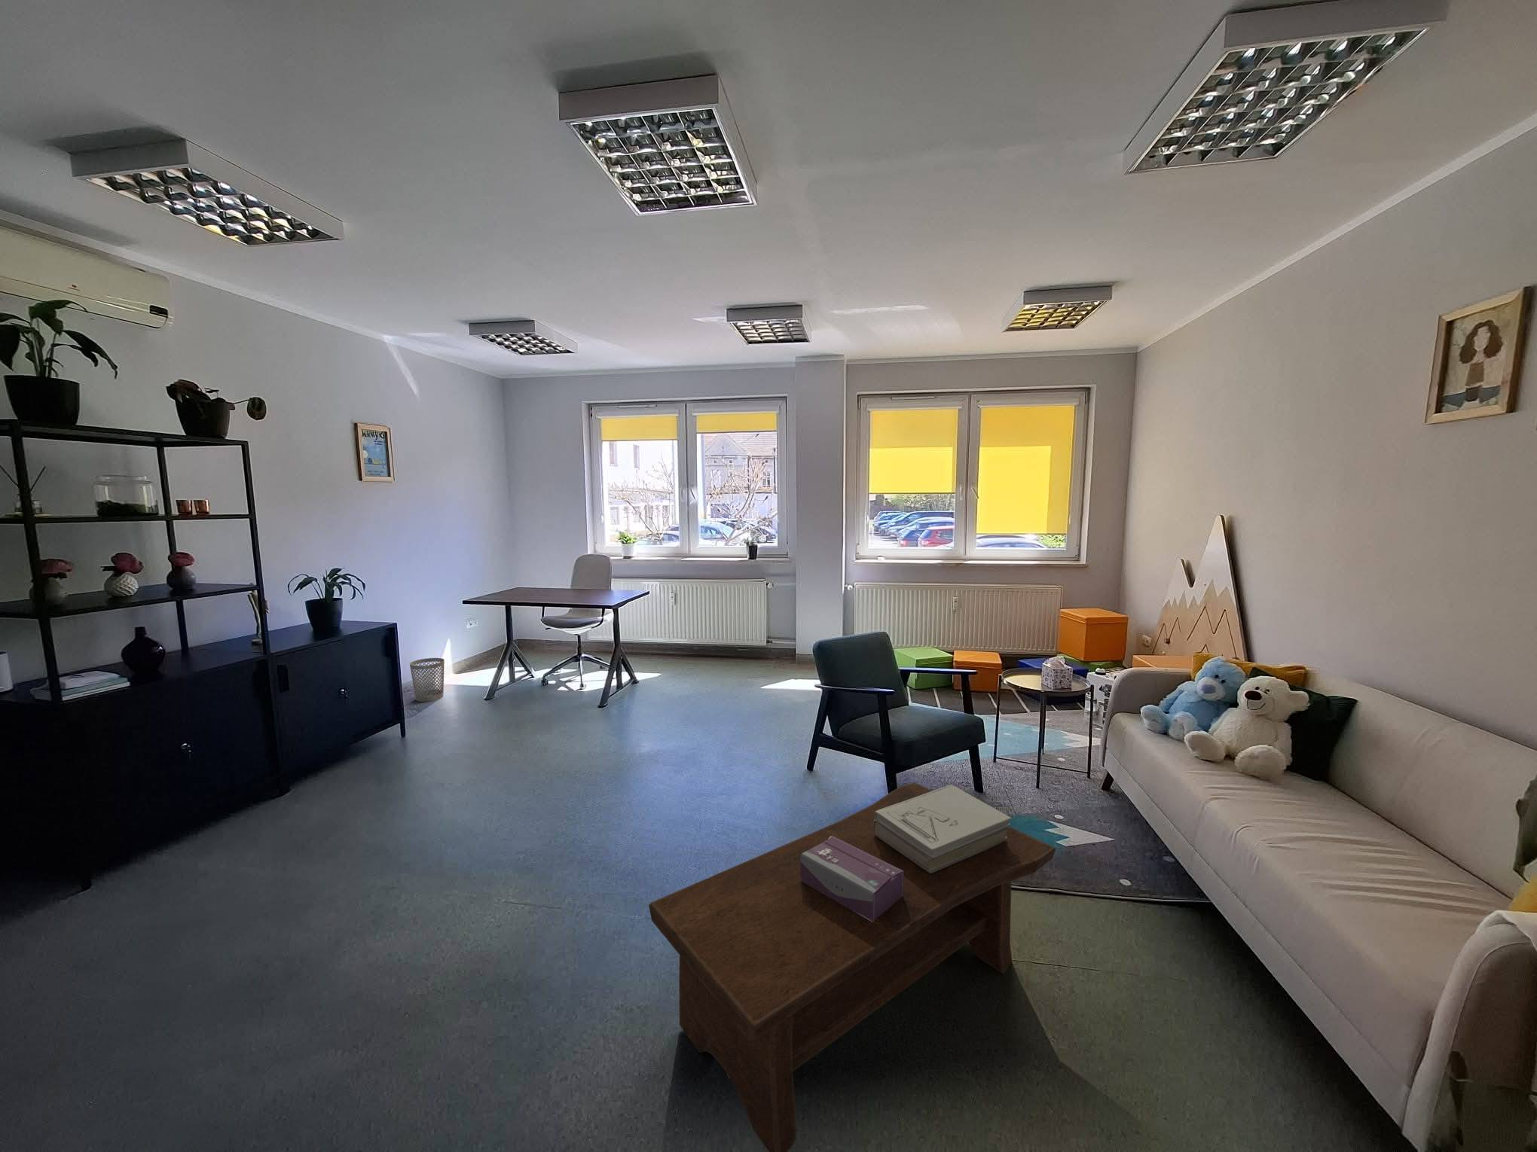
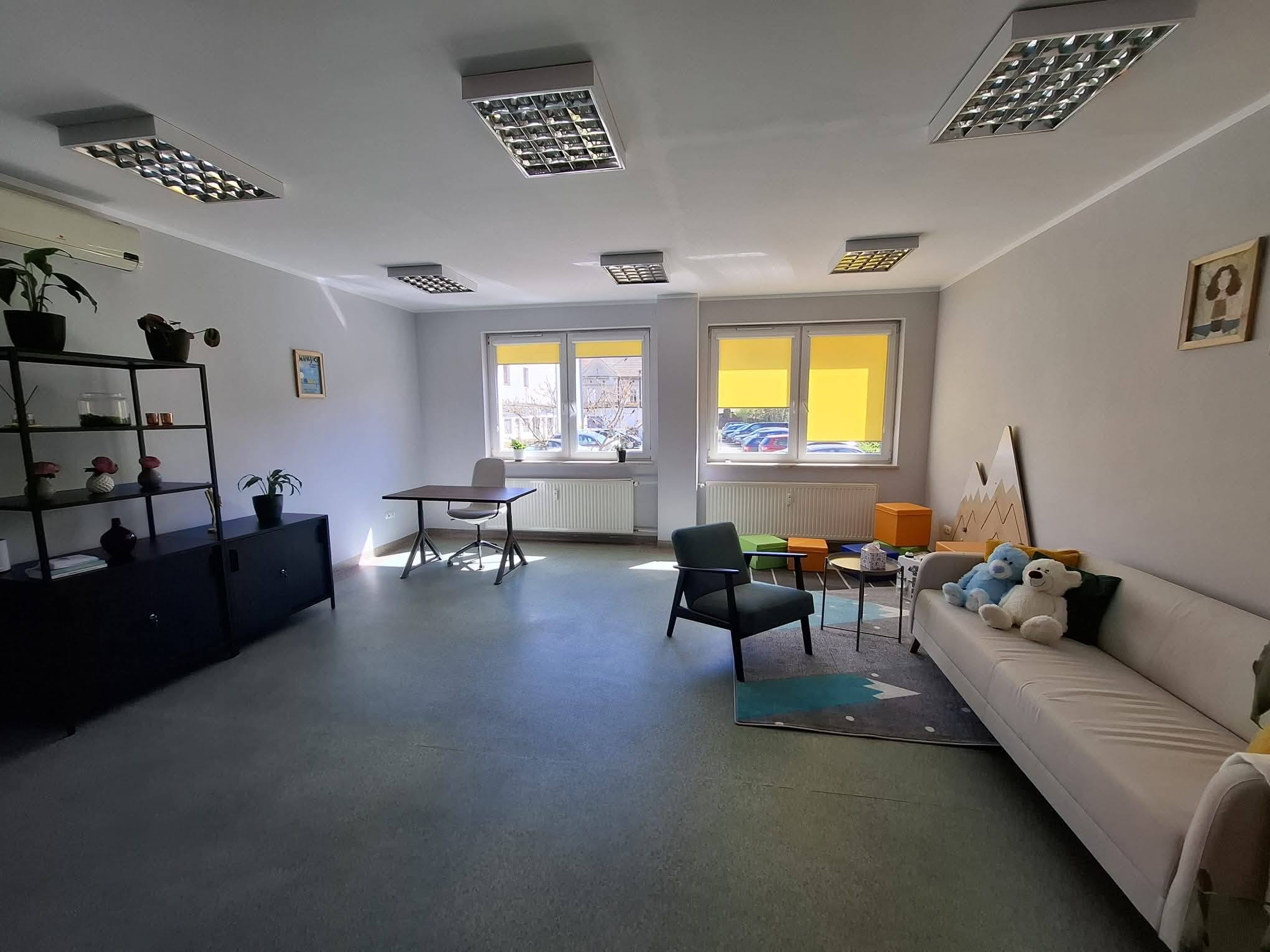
- coffee table (860, 933)
- tissue box (851, 874)
- wastebasket (428, 680)
- books (940, 824)
